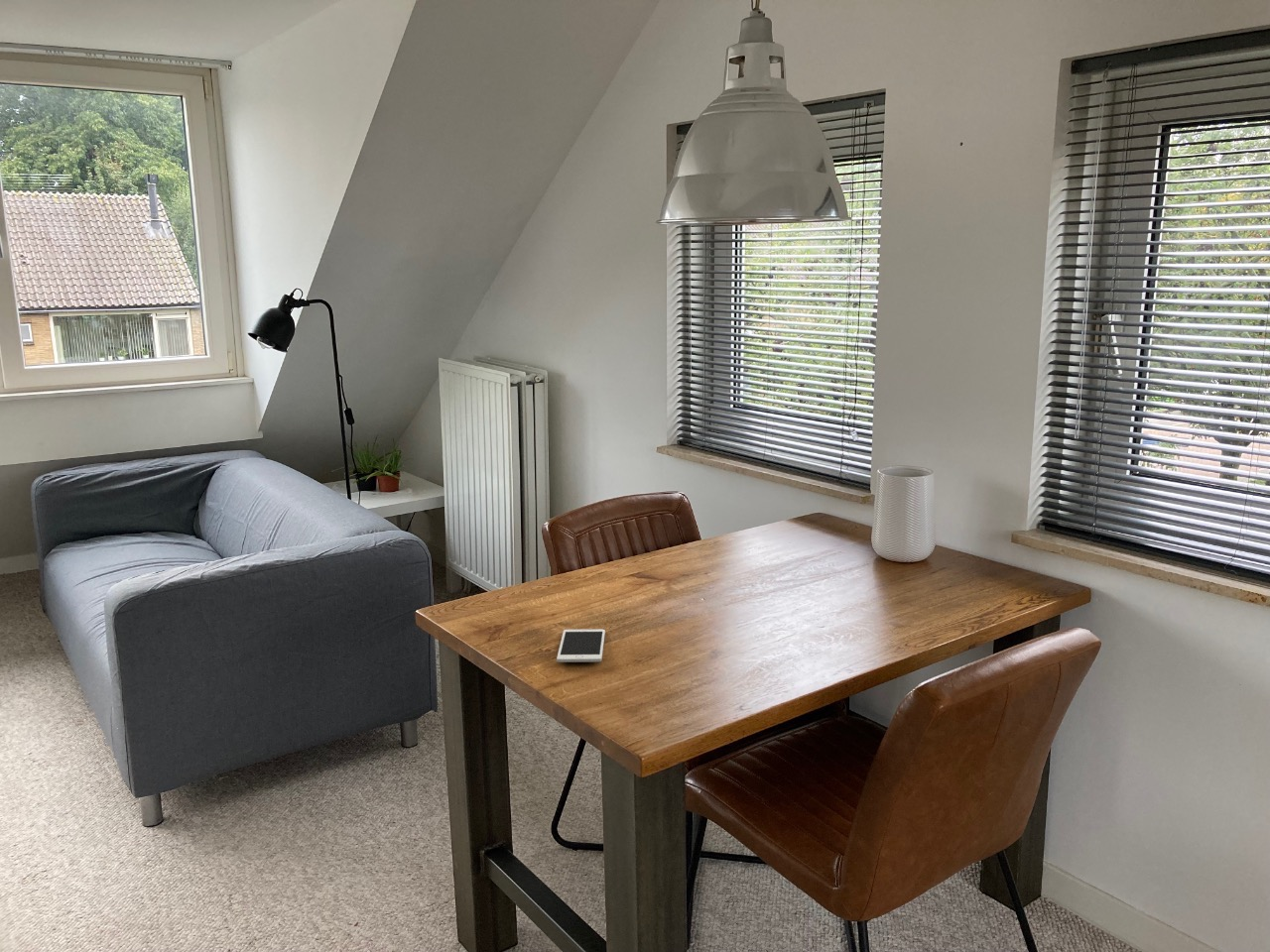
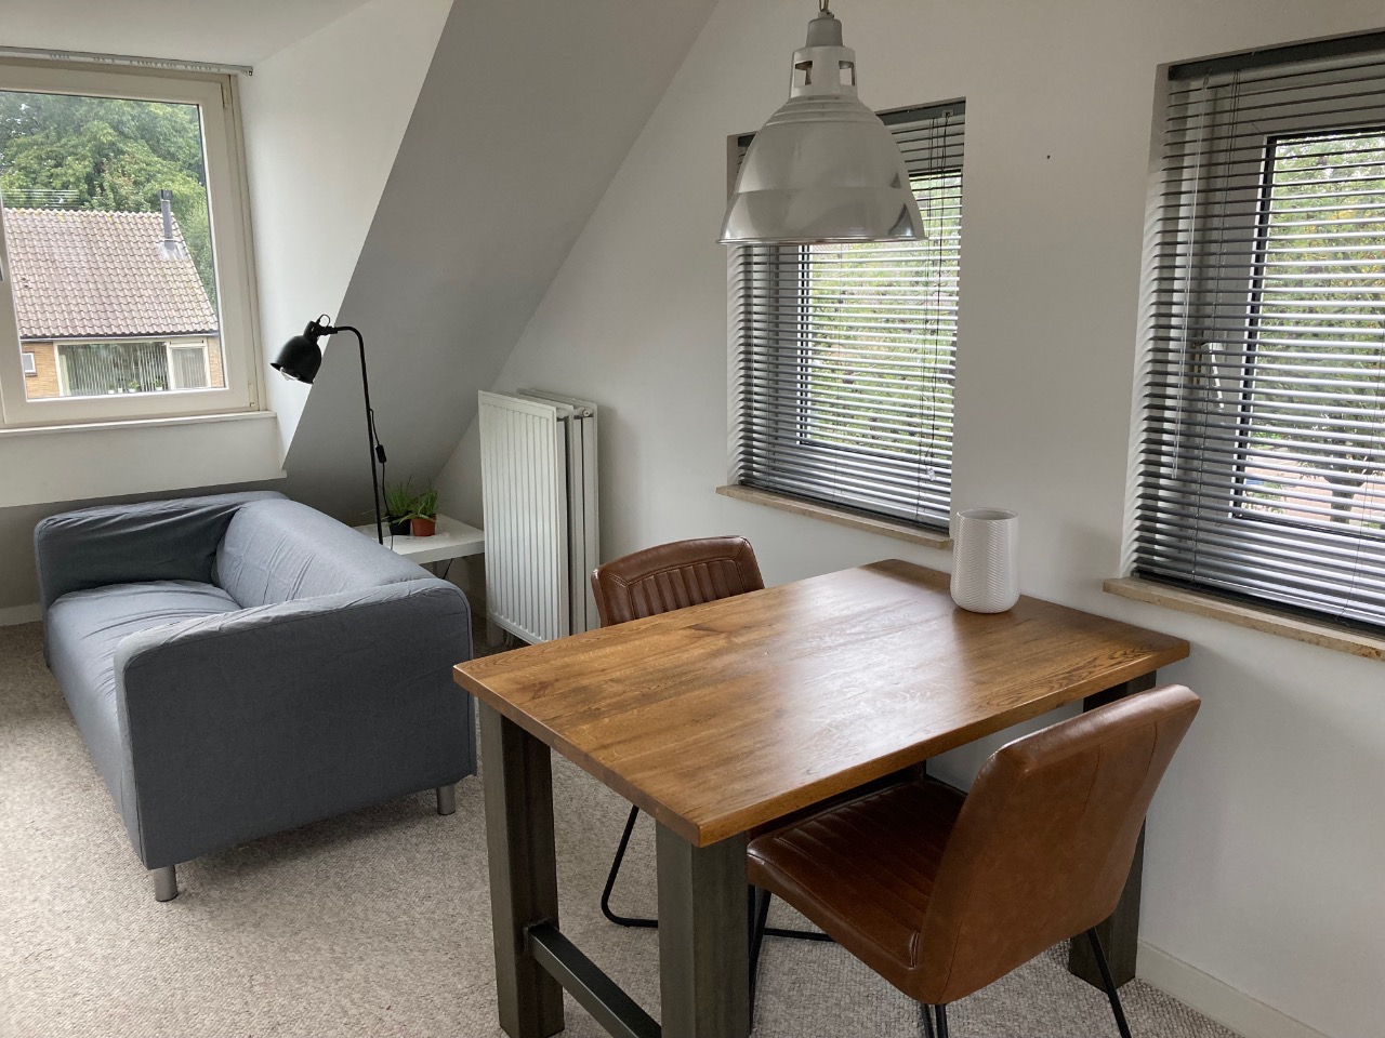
- cell phone (581, 645)
